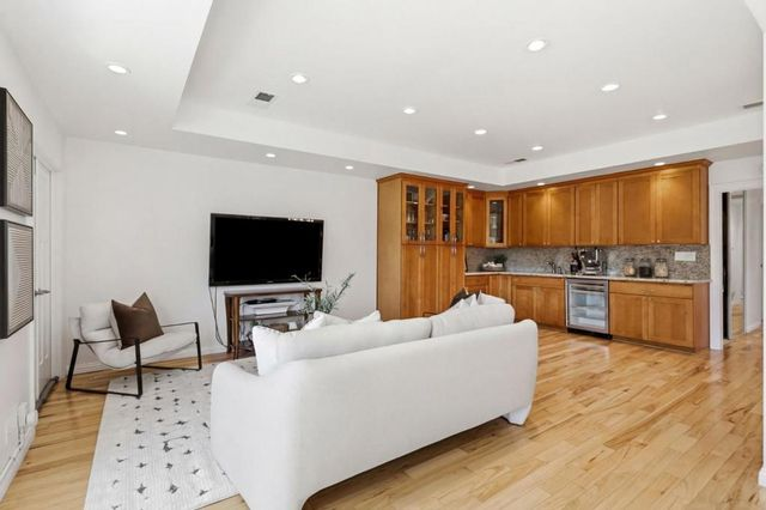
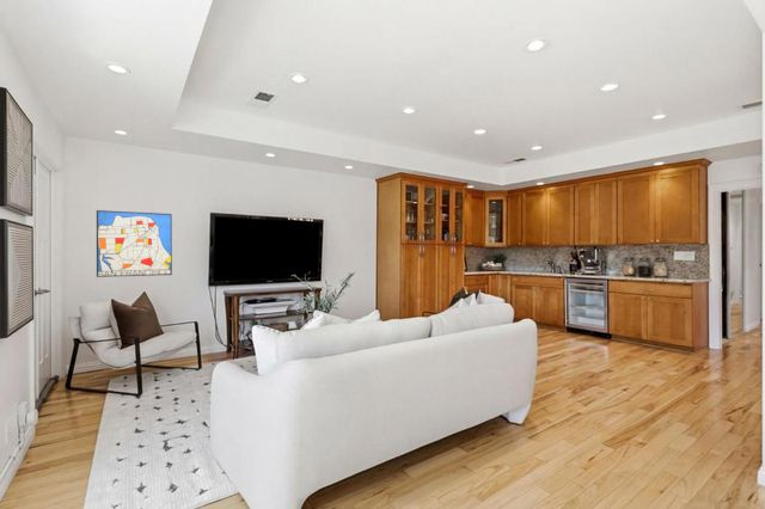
+ wall art (135, 244)
